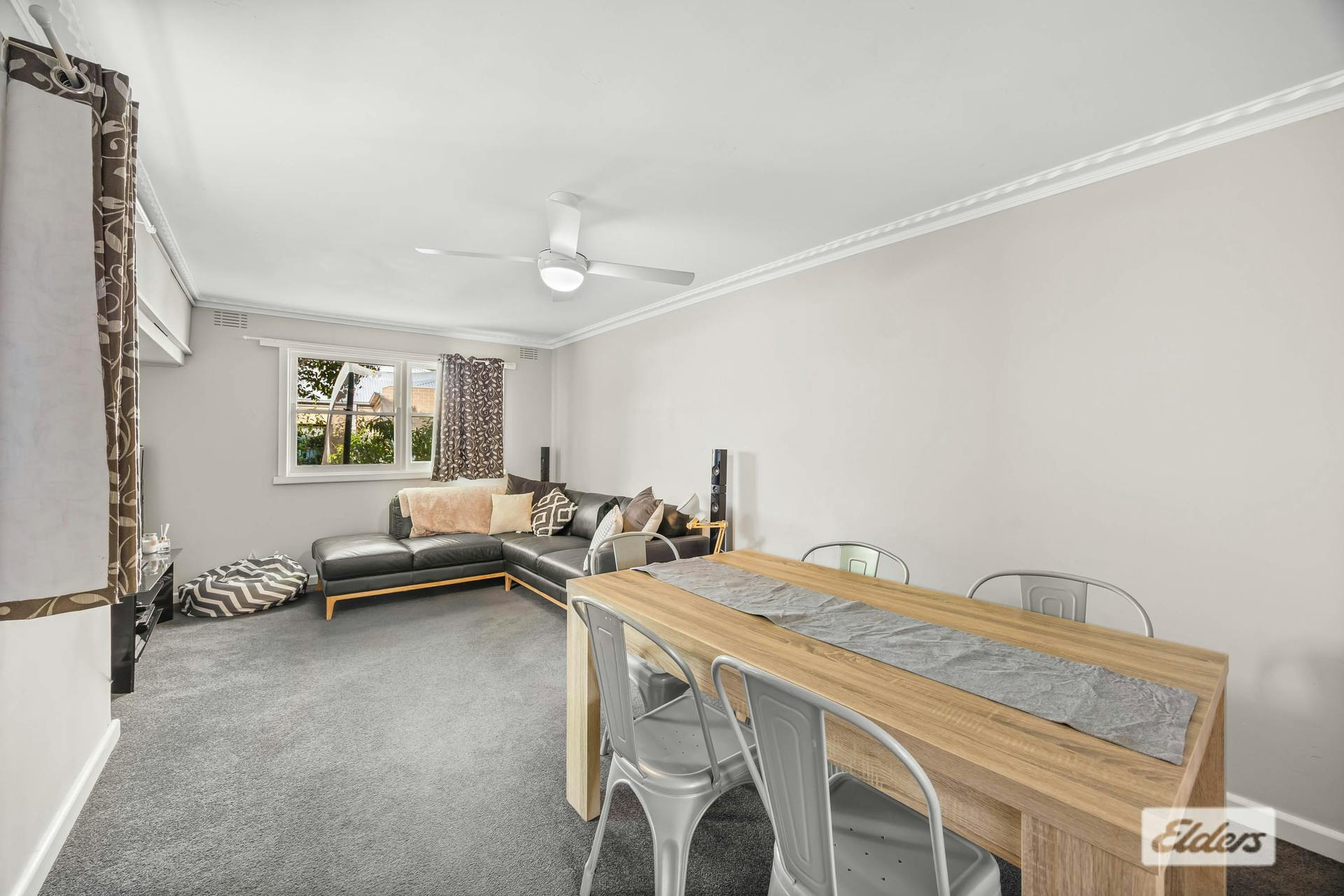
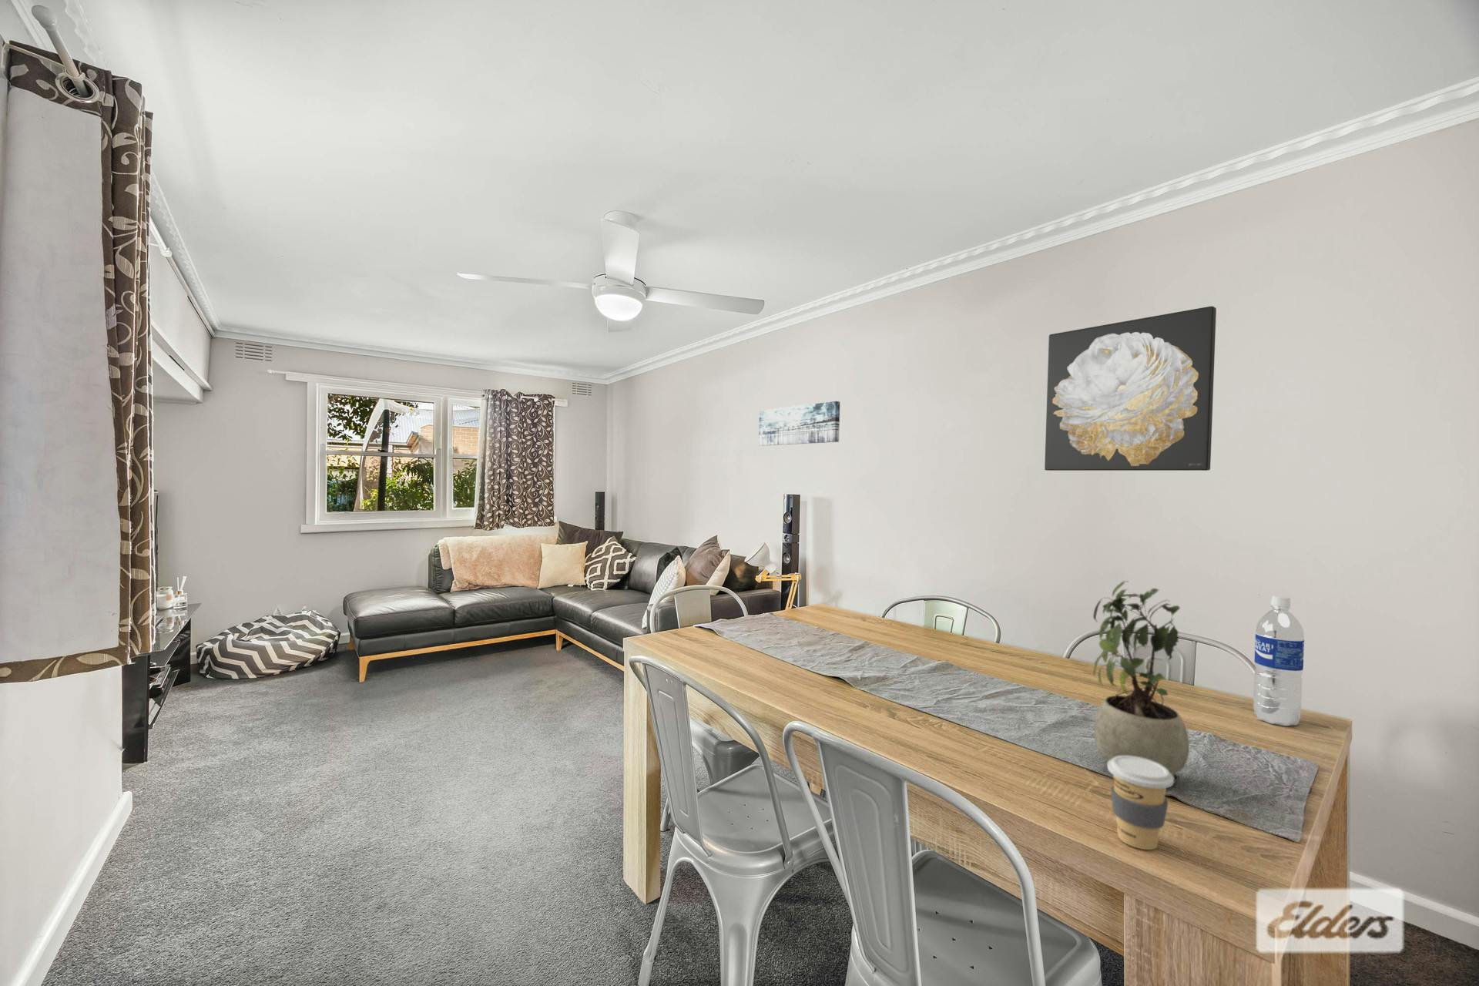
+ wall art (796, 425)
+ water bottle (1278, 658)
+ coffee cup (1139, 802)
+ wall art (1122, 396)
+ potted plant (1133, 682)
